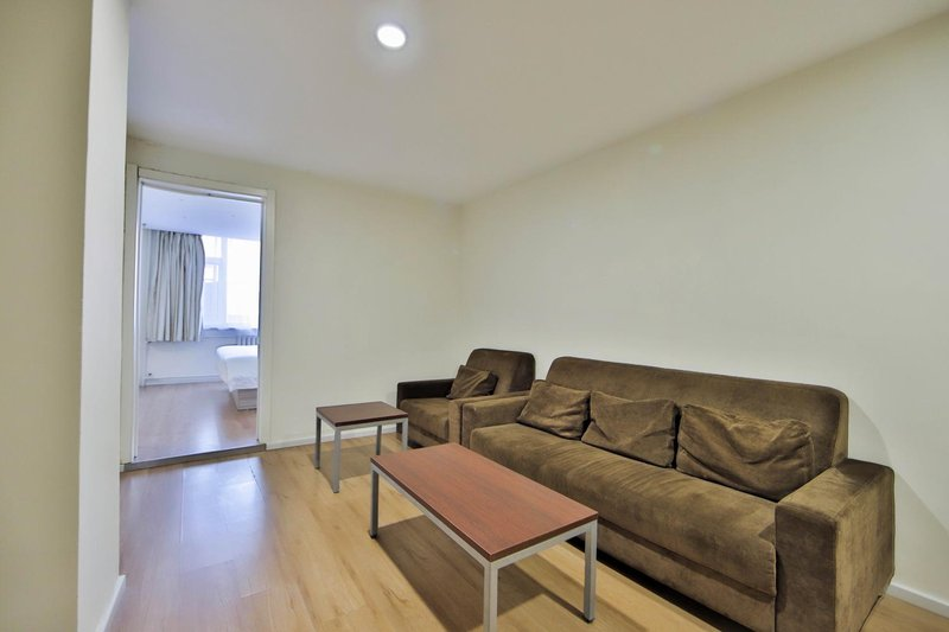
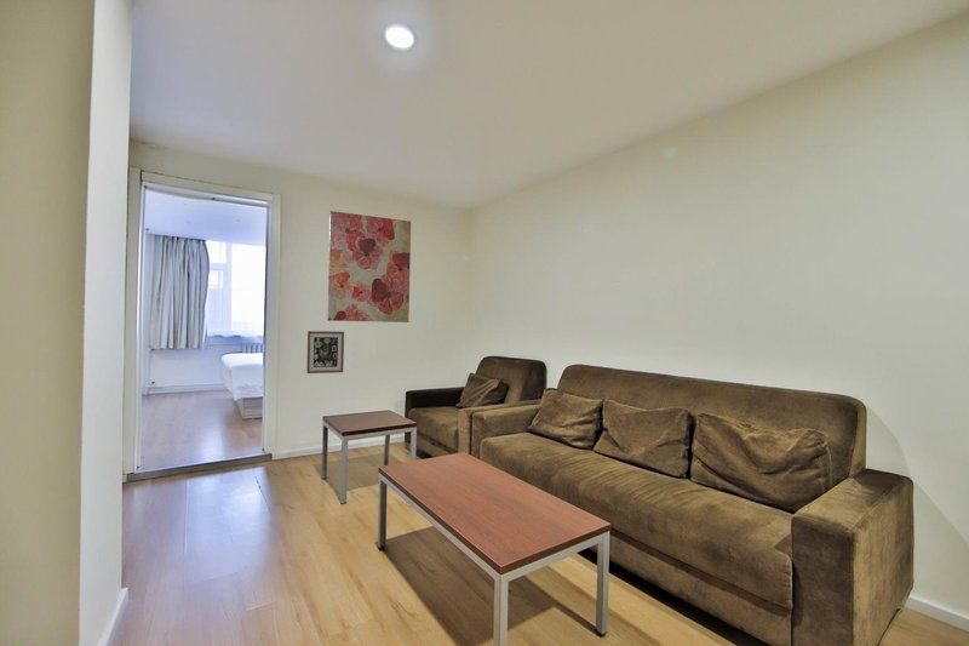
+ wall art (326, 351)
+ wall art (371, 269)
